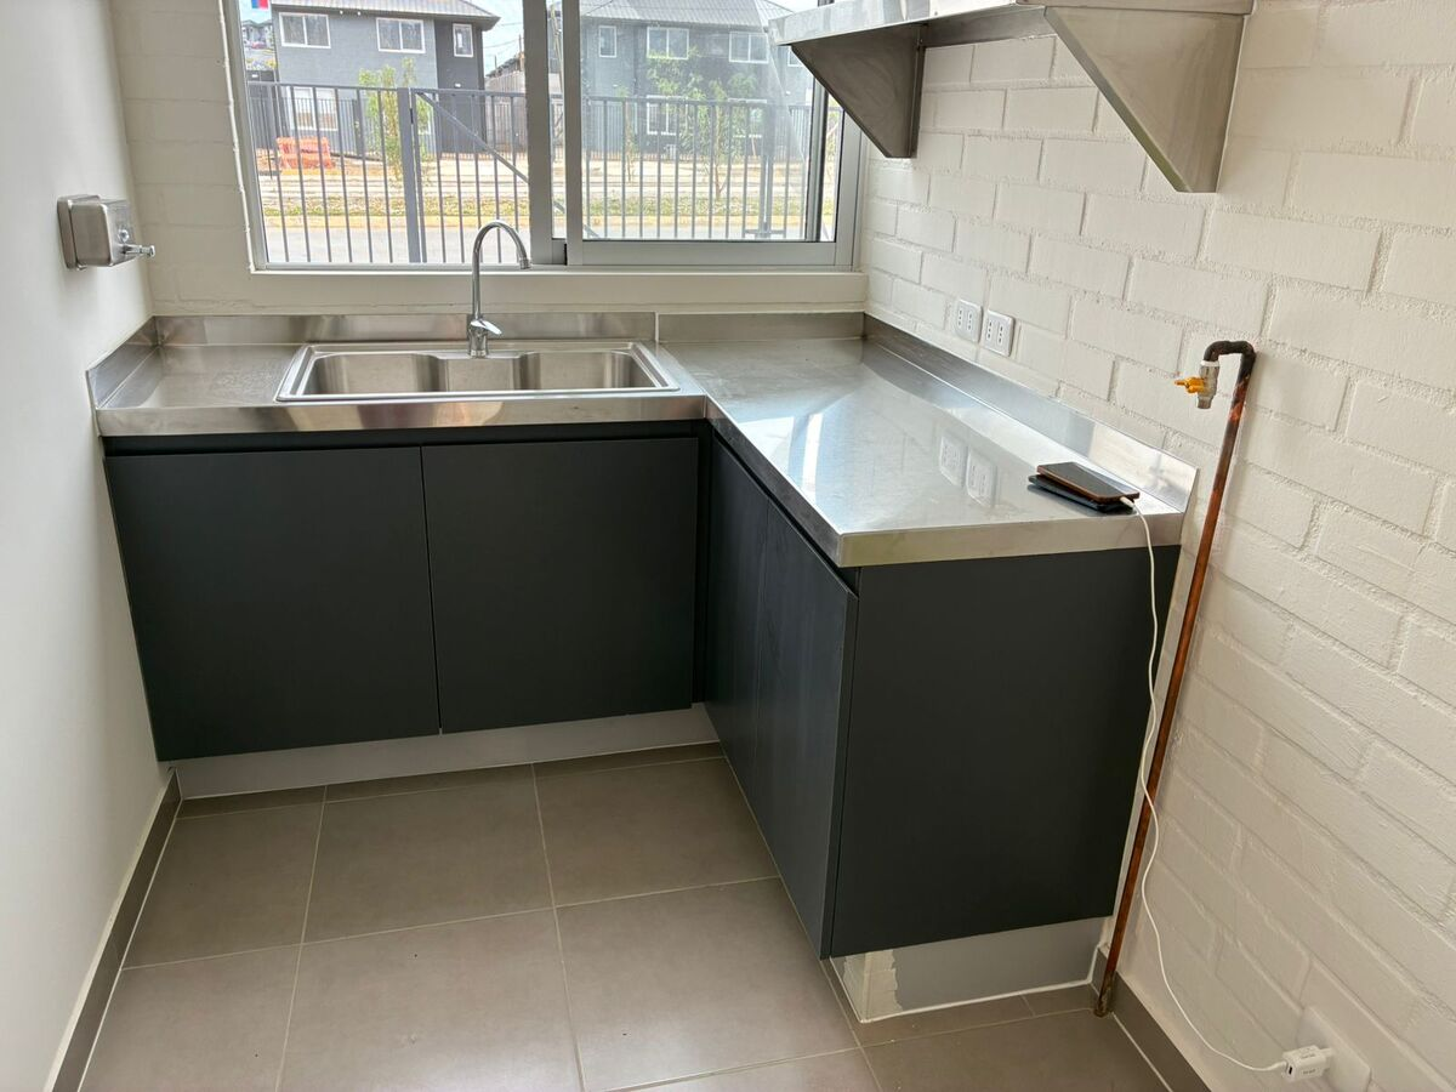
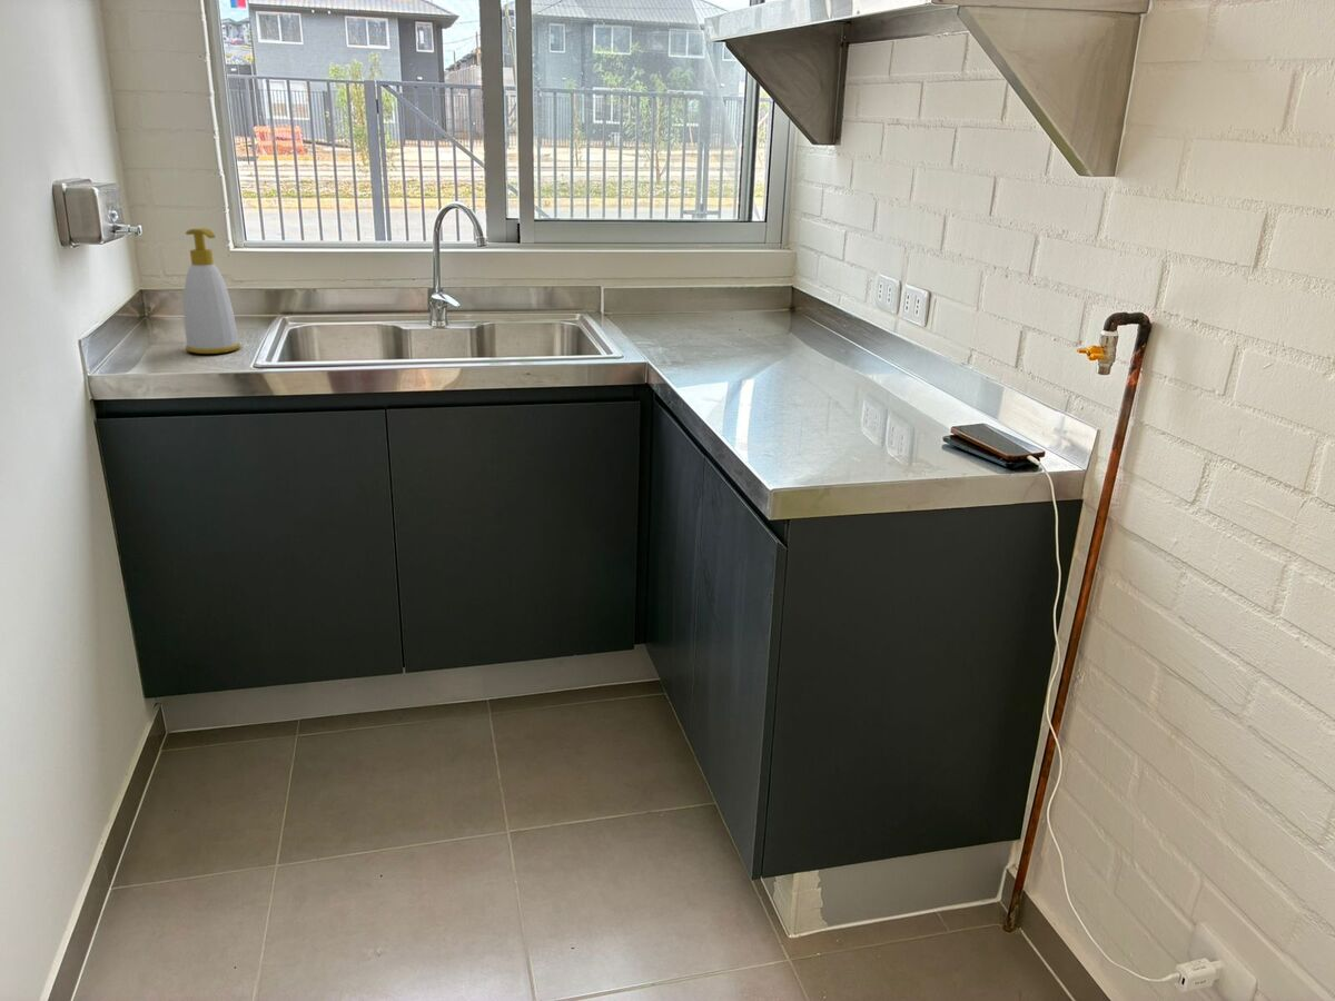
+ soap bottle (206, 289)
